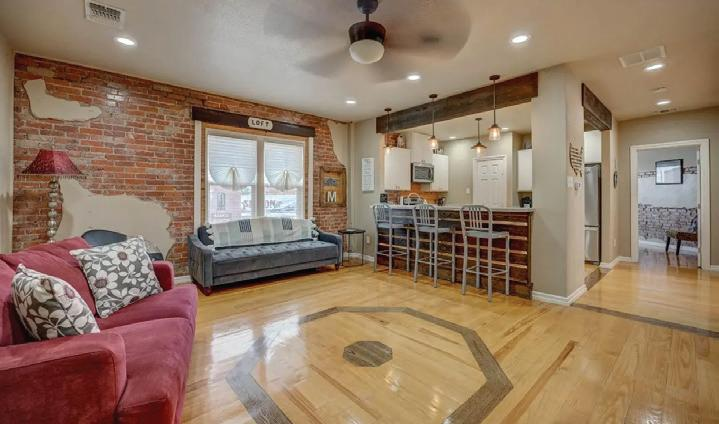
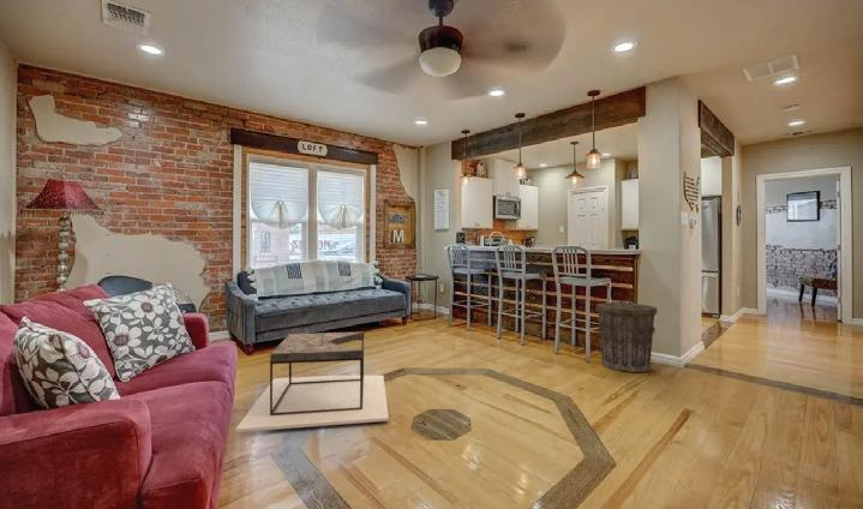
+ trash can (625, 333)
+ coffee table (323, 361)
